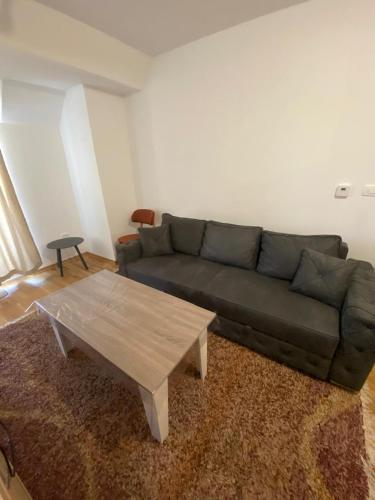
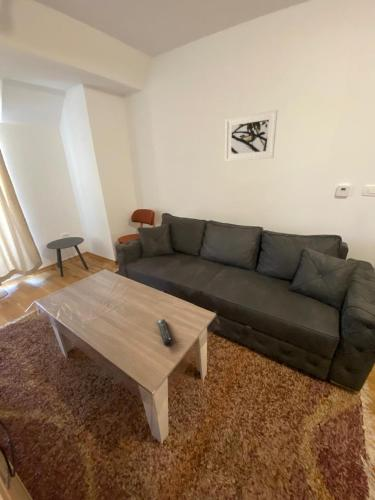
+ remote control (164, 331)
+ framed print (248, 138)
